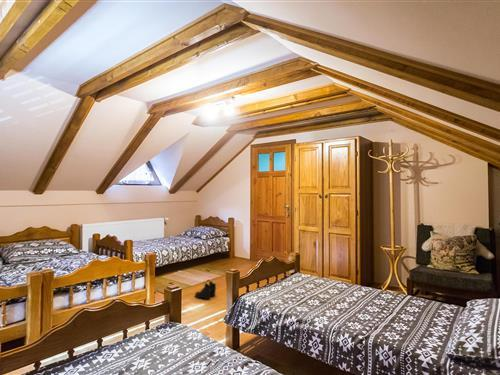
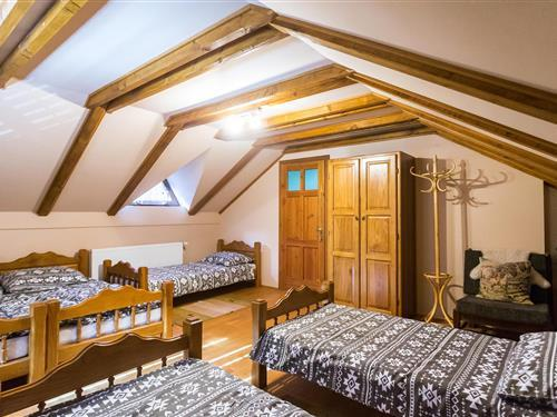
- boots (205, 289)
